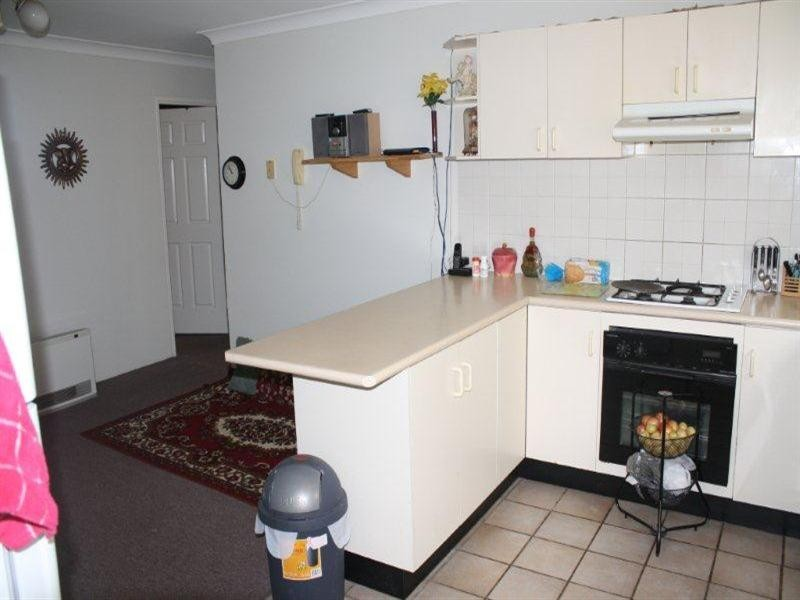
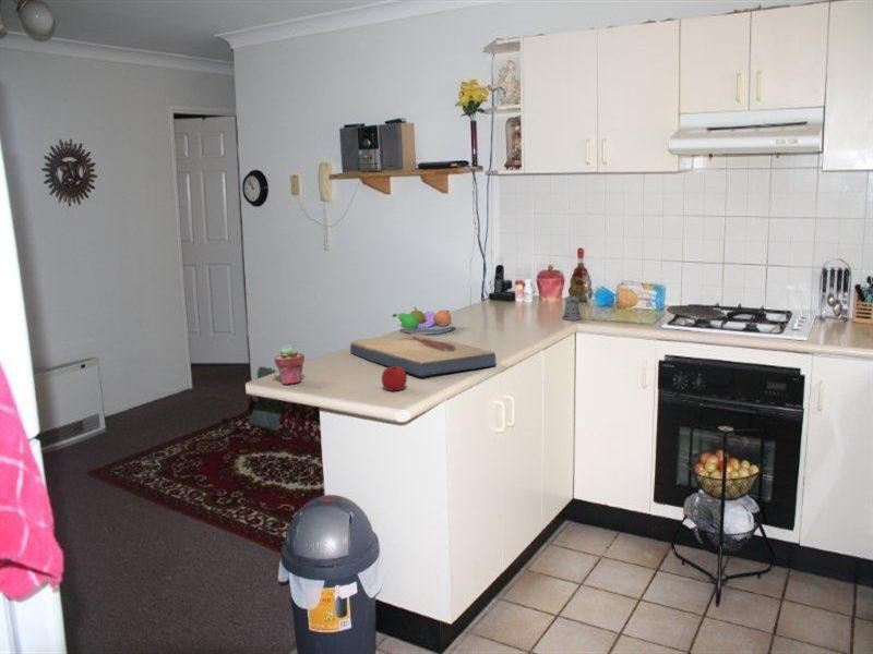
+ fruit bowl (424, 318)
+ fish fossil (419, 352)
+ apple (394, 376)
+ potted succulent (289, 363)
+ pepper shaker (573, 306)
